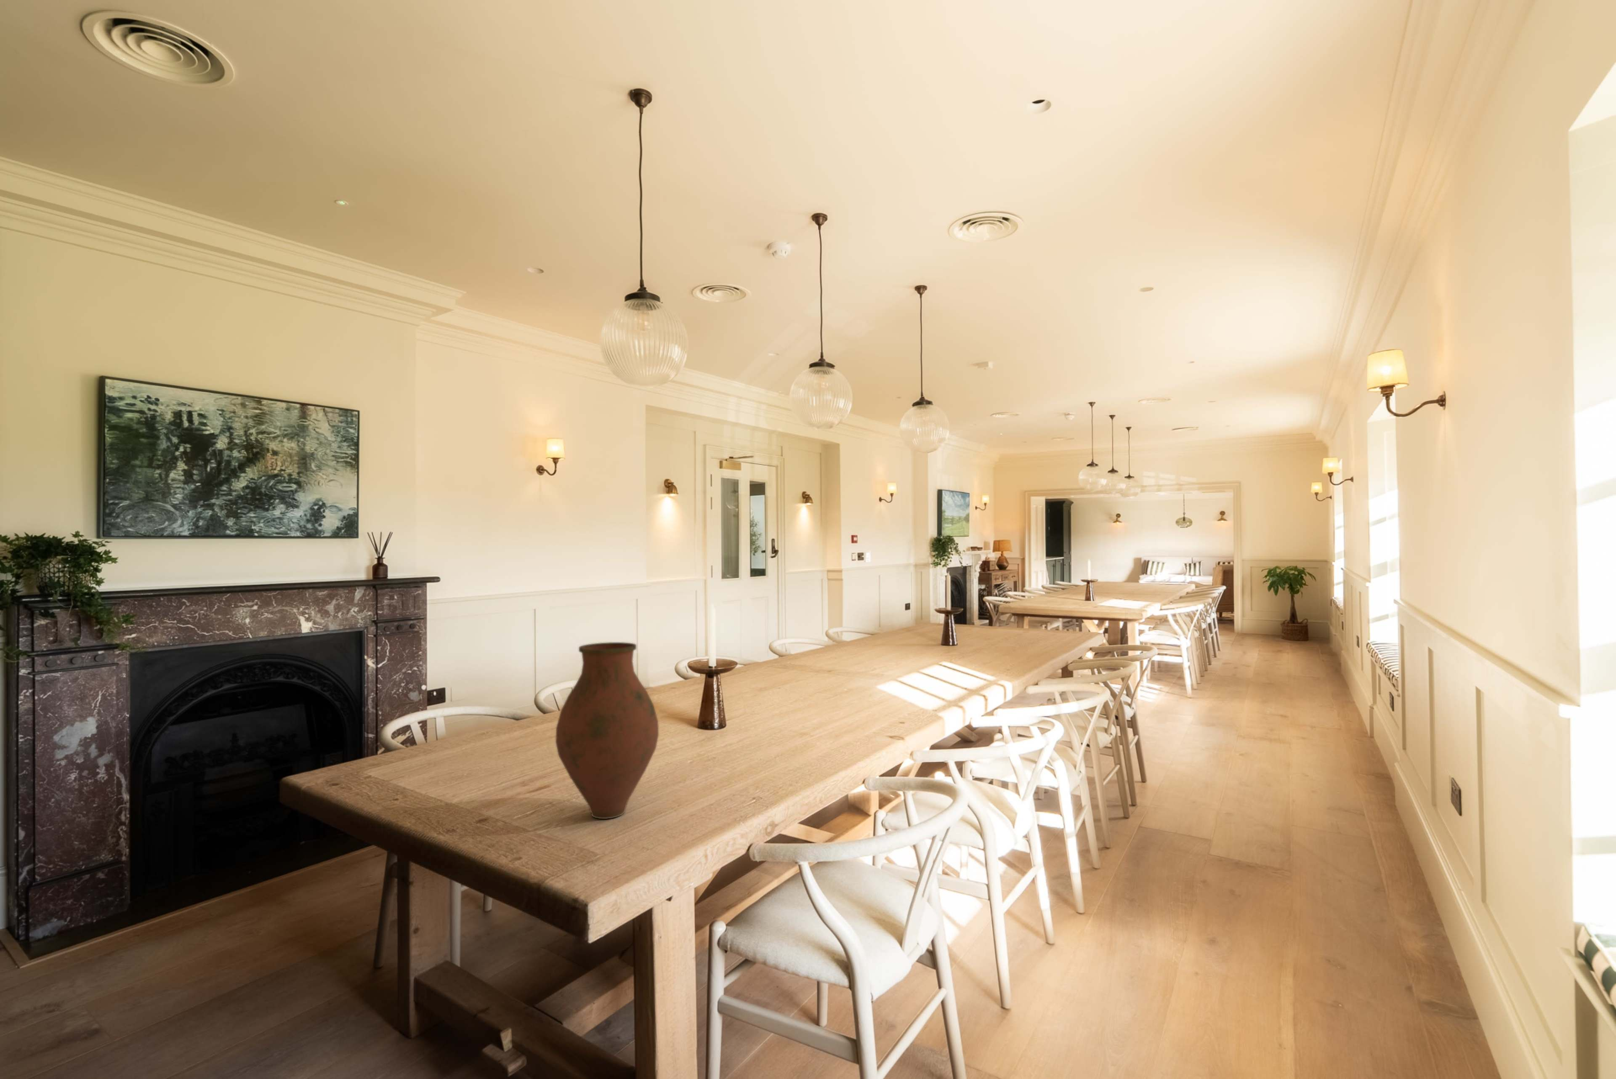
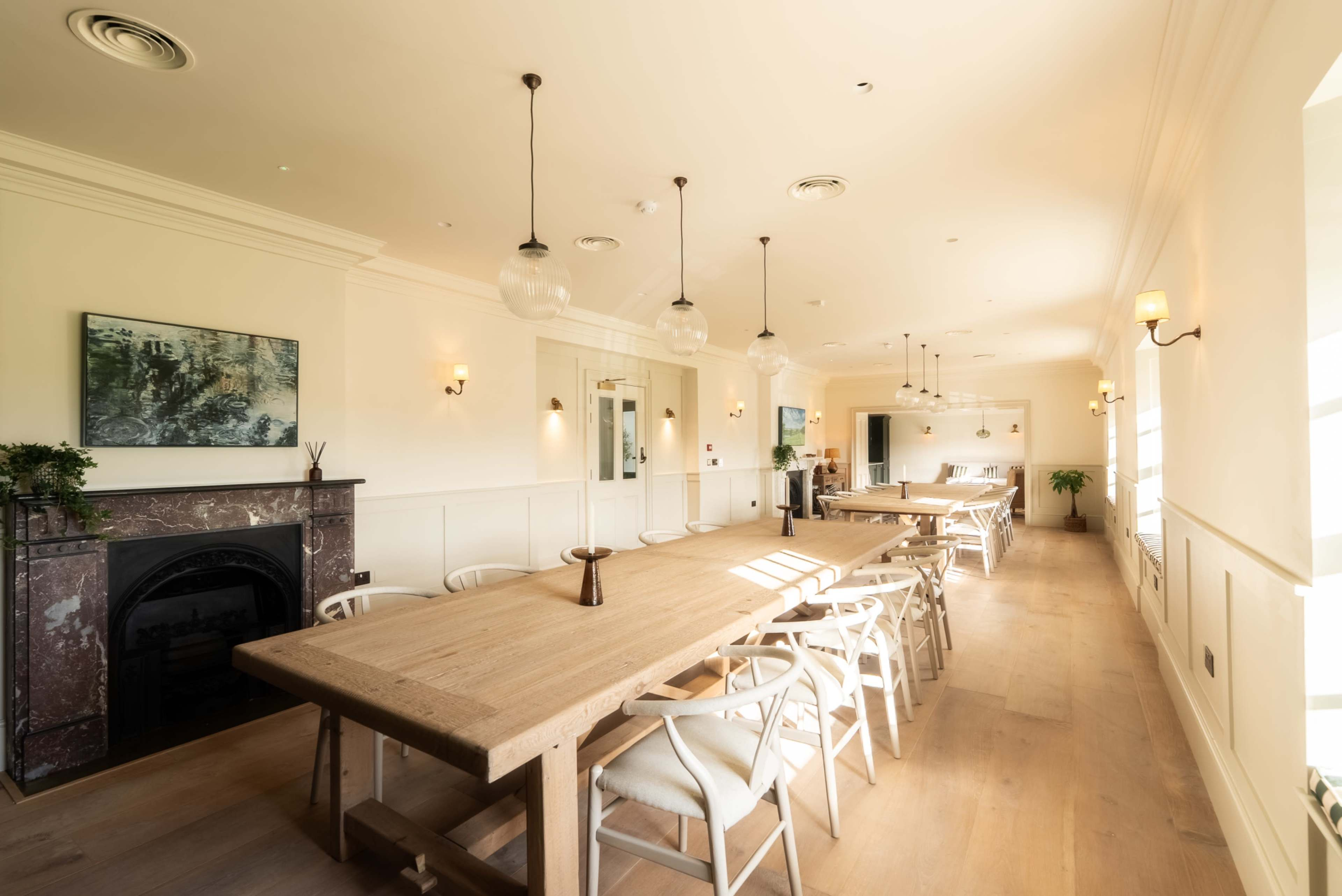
- vase (608, 729)
